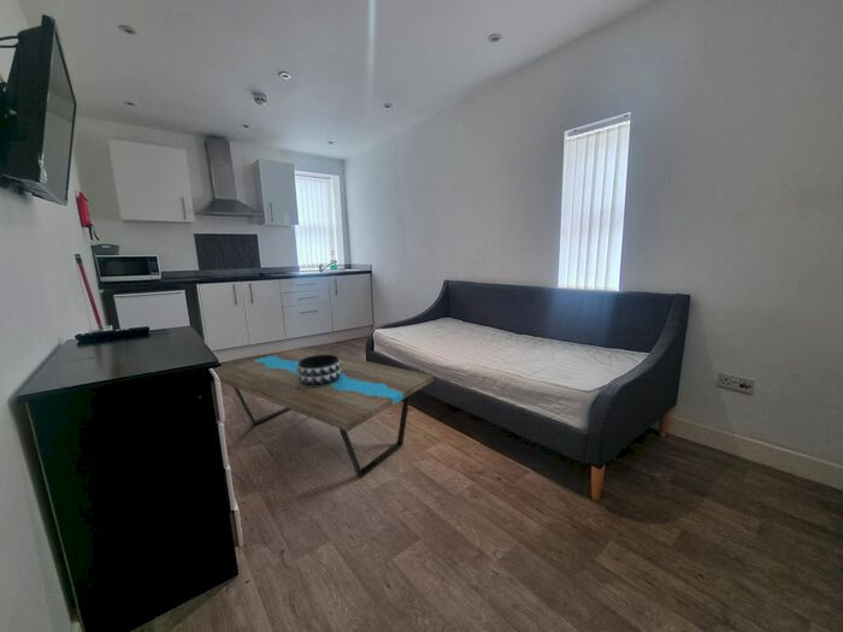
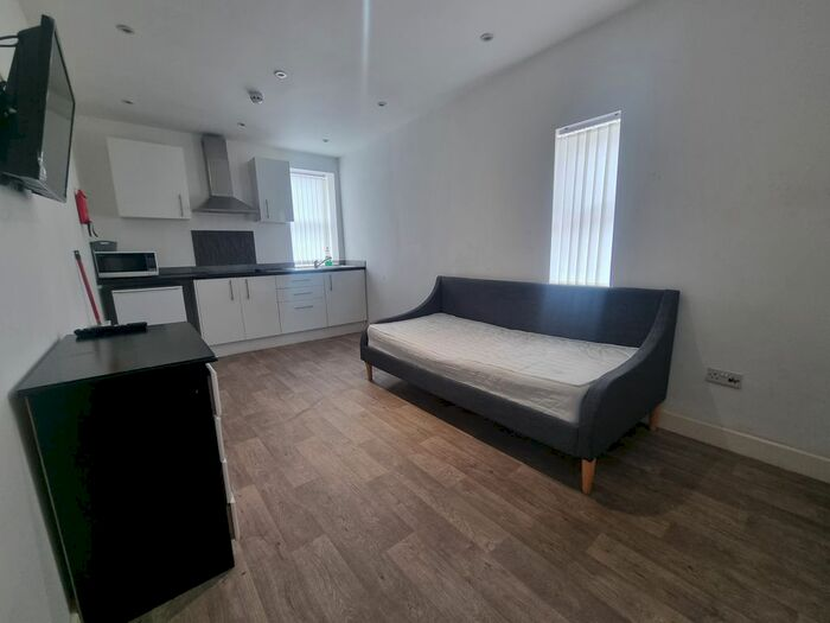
- coffee table (319, 403)
- decorative bowl (319, 370)
